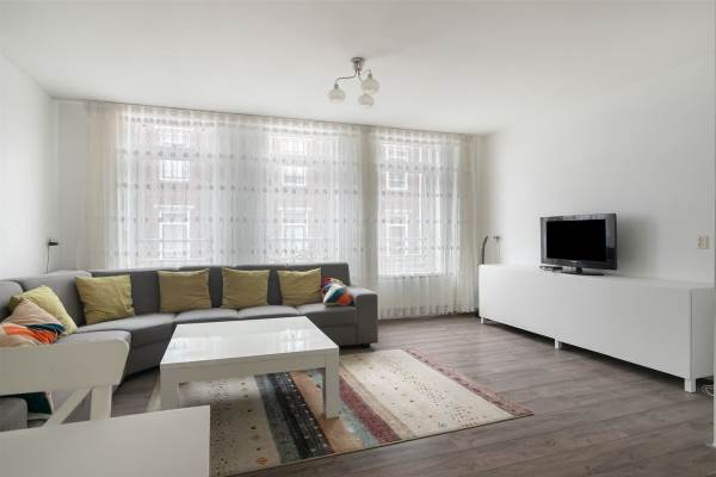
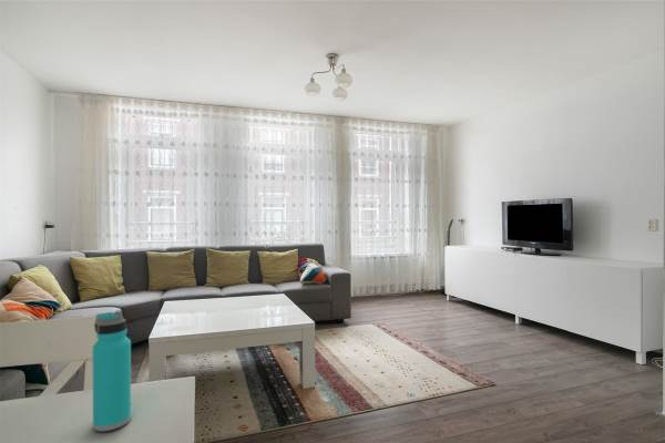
+ water bottle (112, 367)
